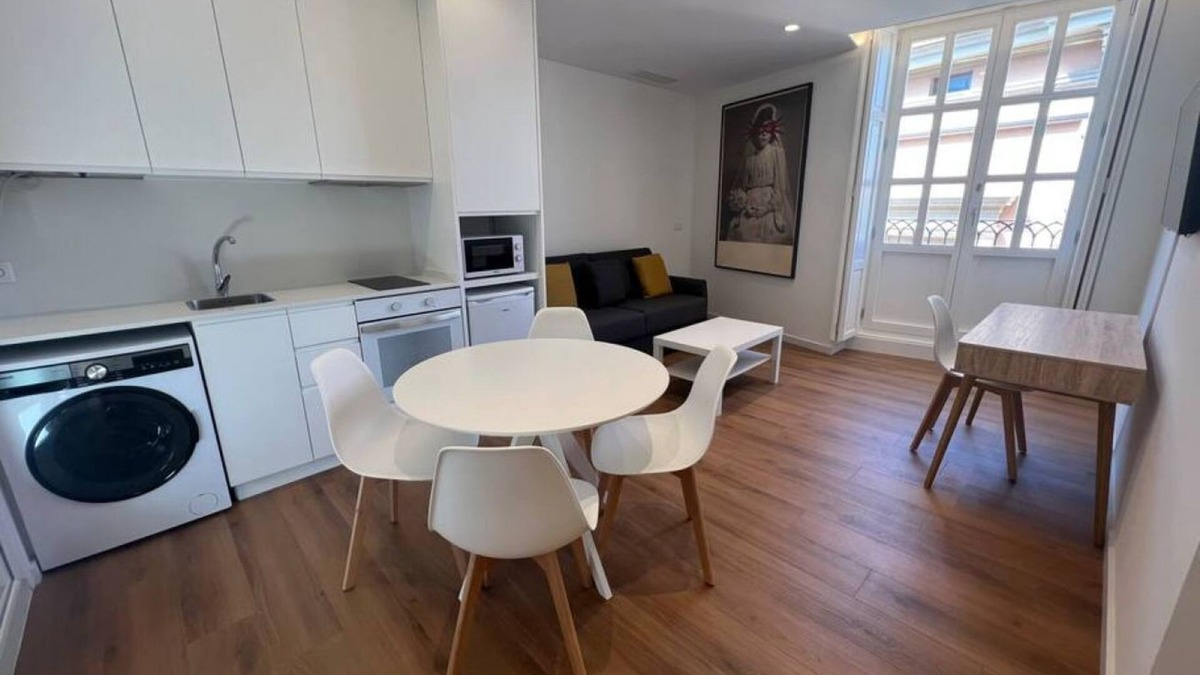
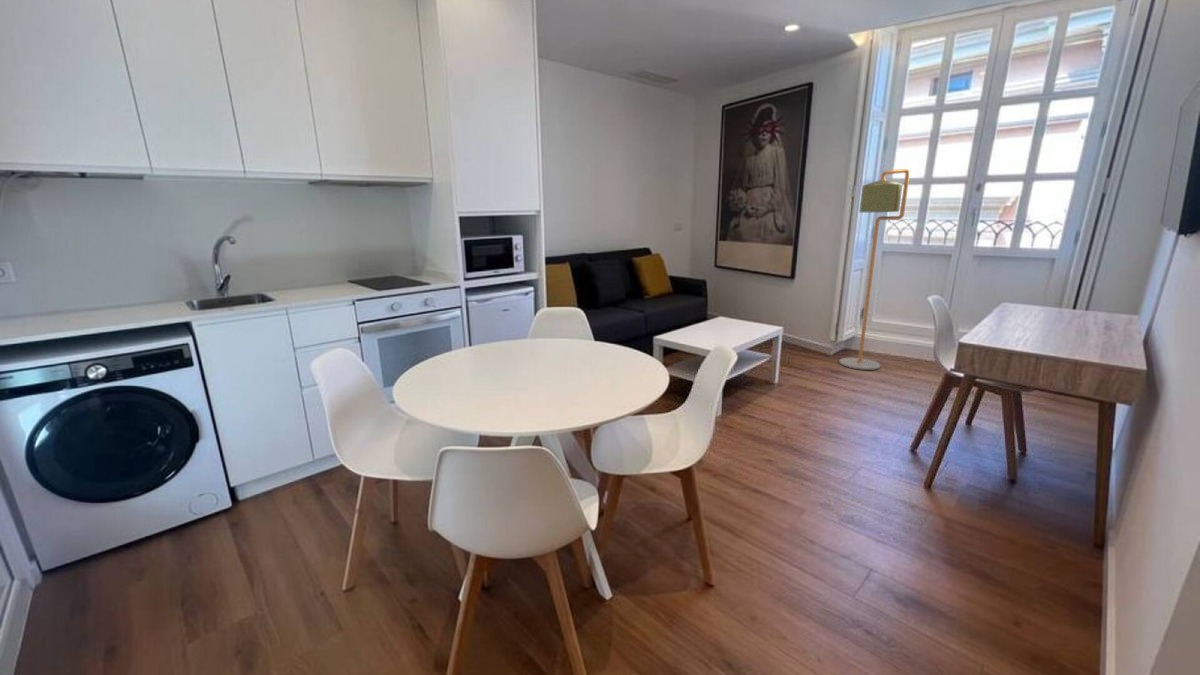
+ floor lamp (872, 272)
